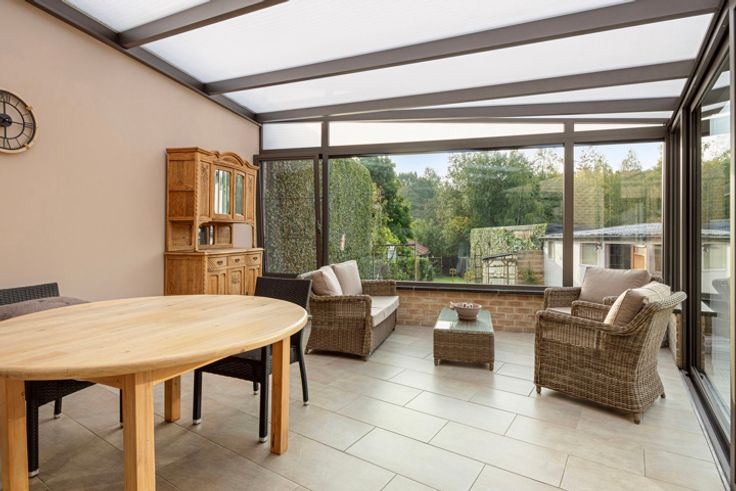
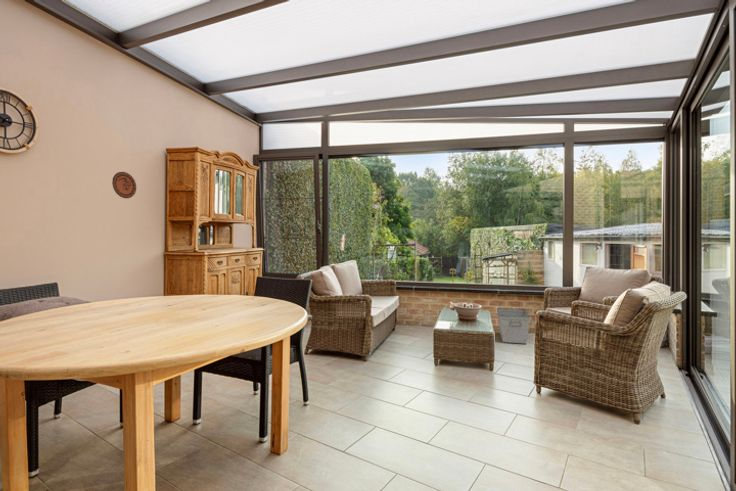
+ decorative plate (124, 185)
+ storage bin (512, 324)
